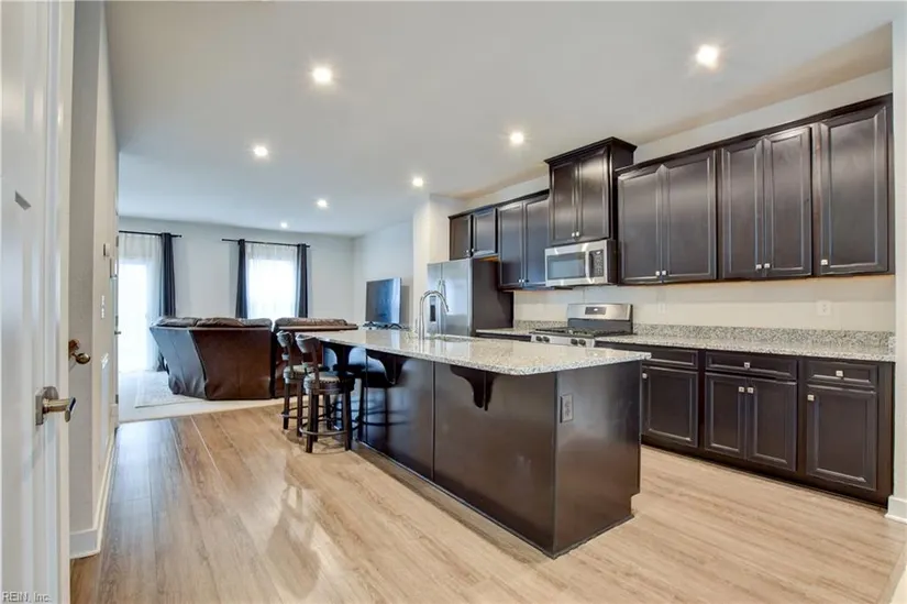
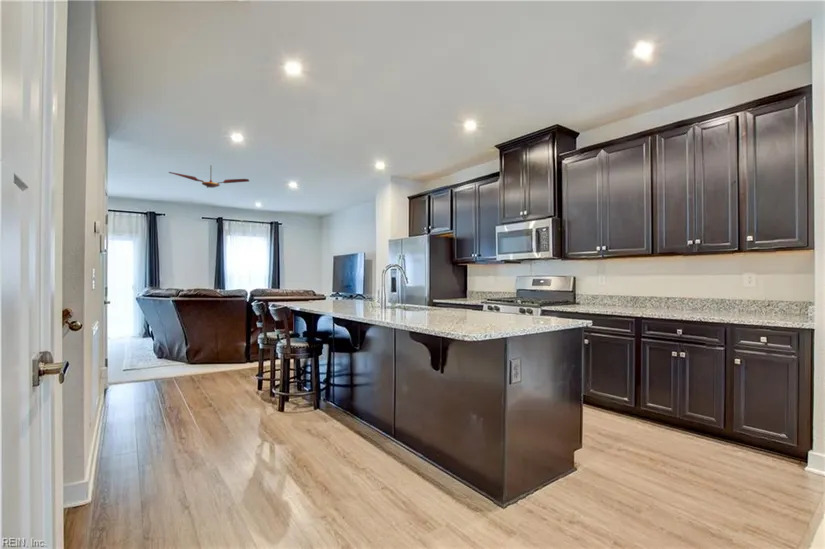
+ ceiling fan (210, 178)
